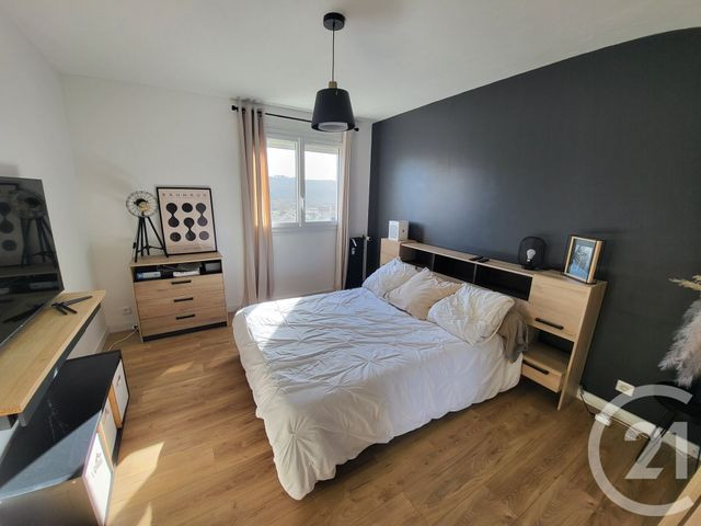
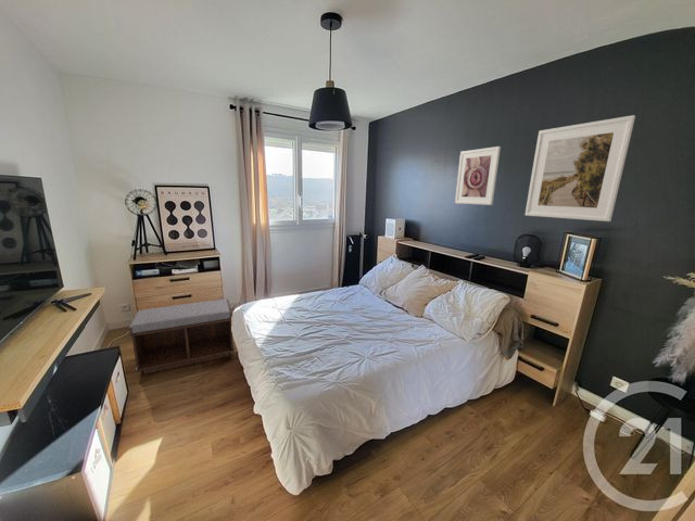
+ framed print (476, 177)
+ bench (187, 333)
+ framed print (571, 173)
